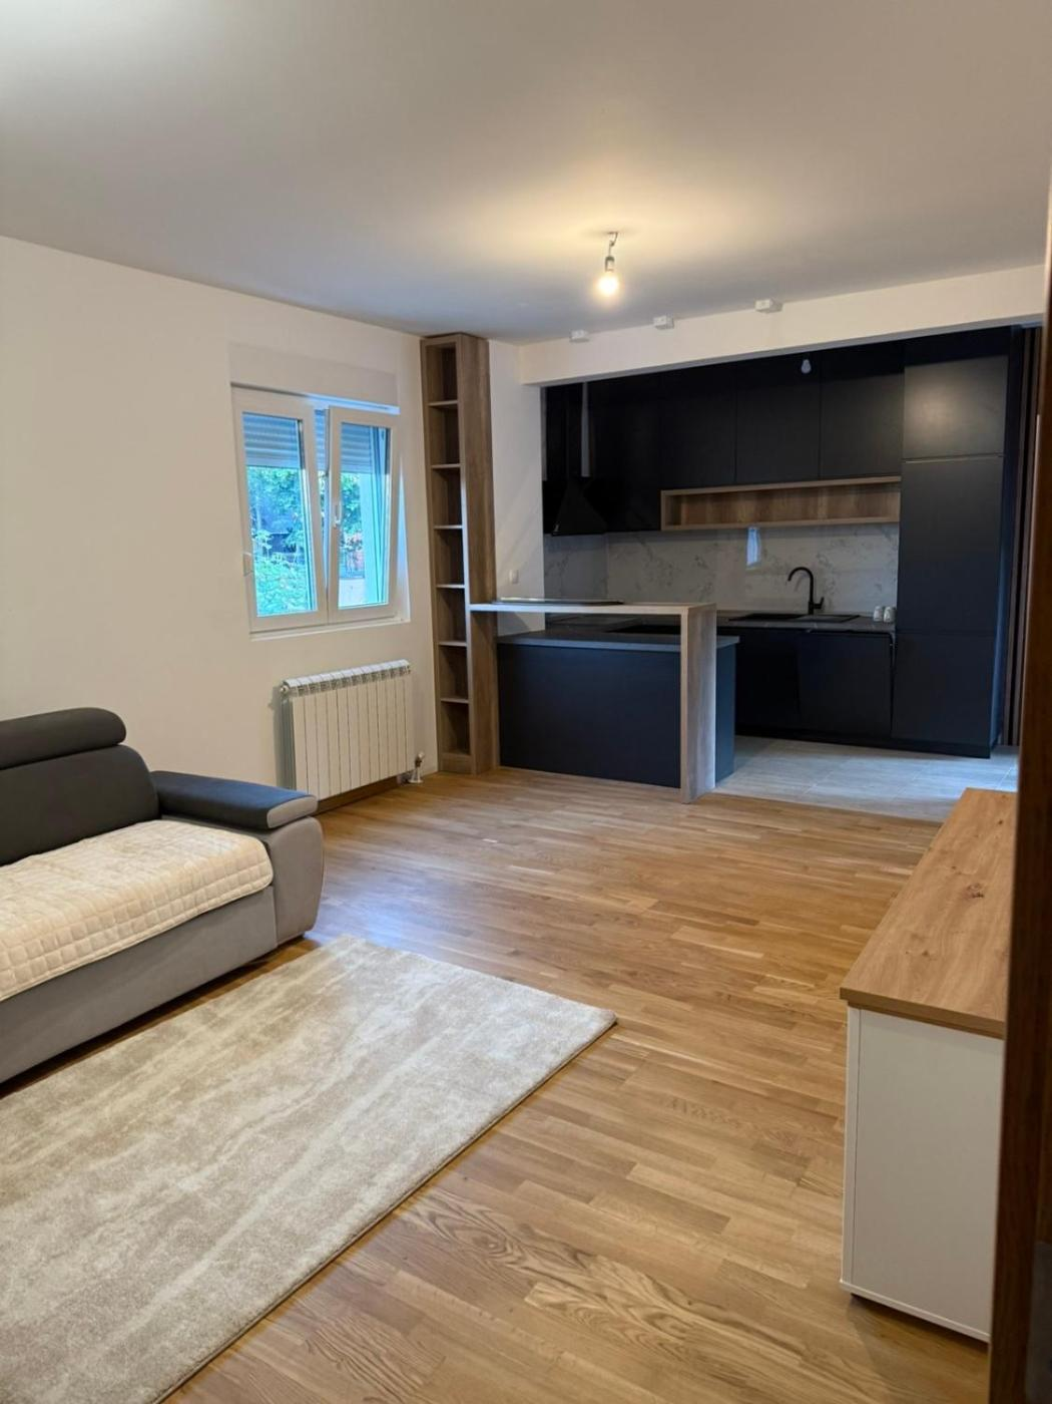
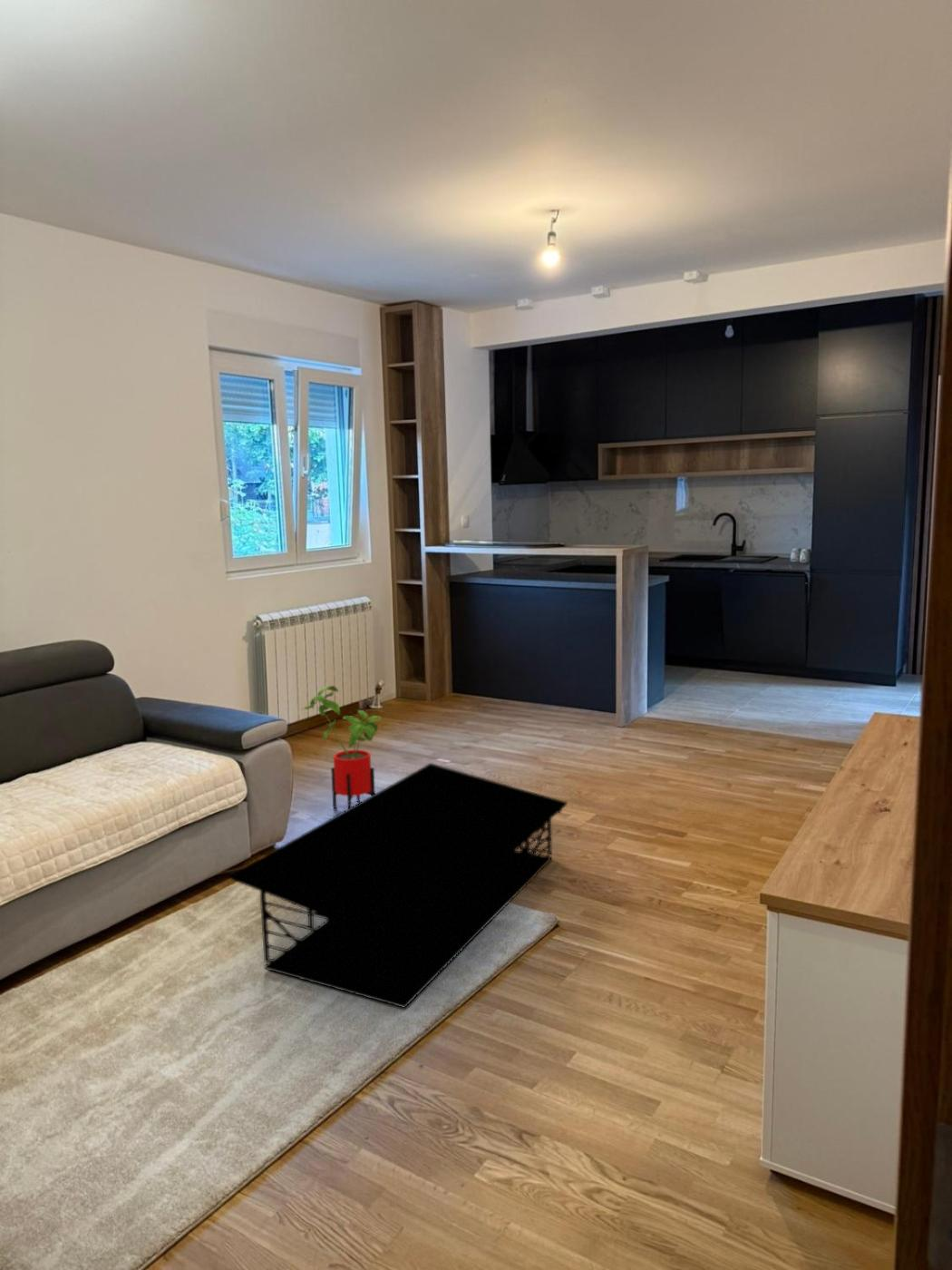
+ coffee table (423, 865)
+ house plant (349, 747)
